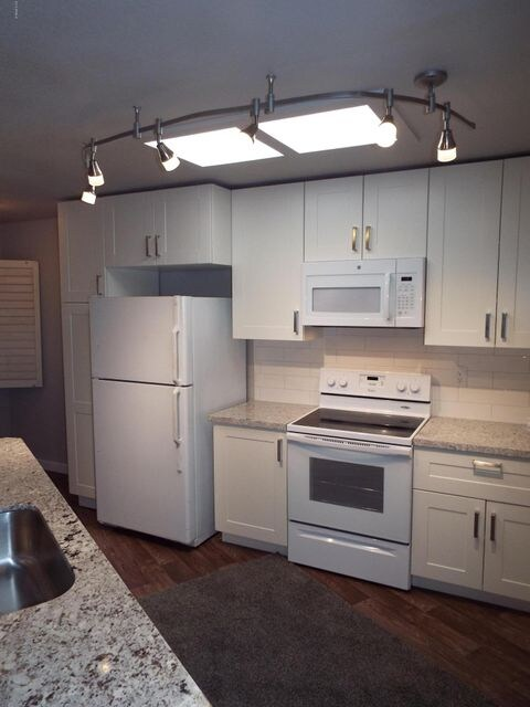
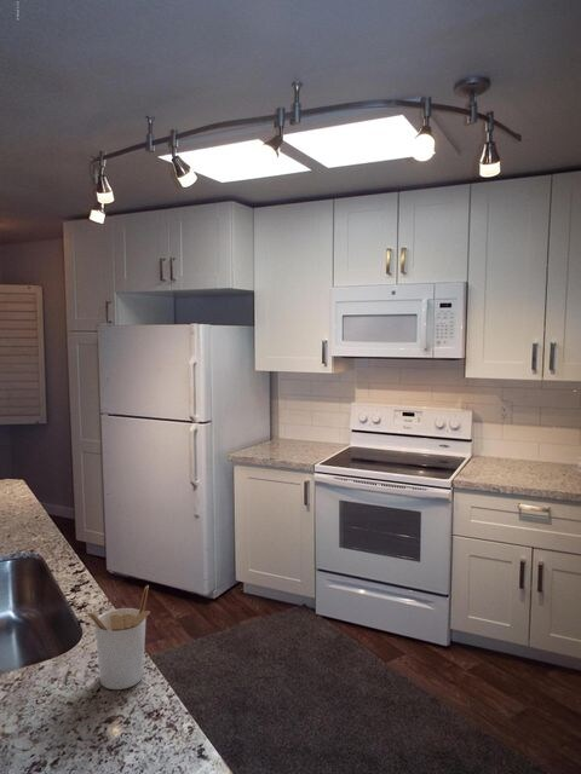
+ utensil holder (123, 640)
